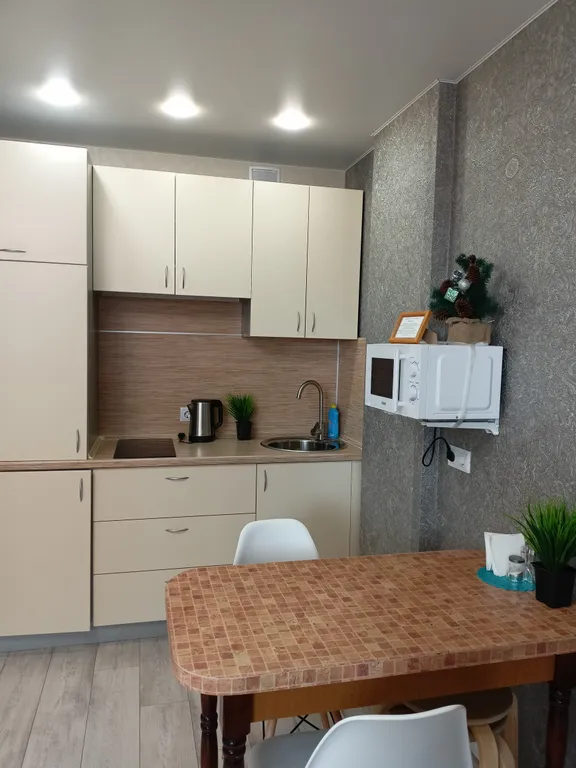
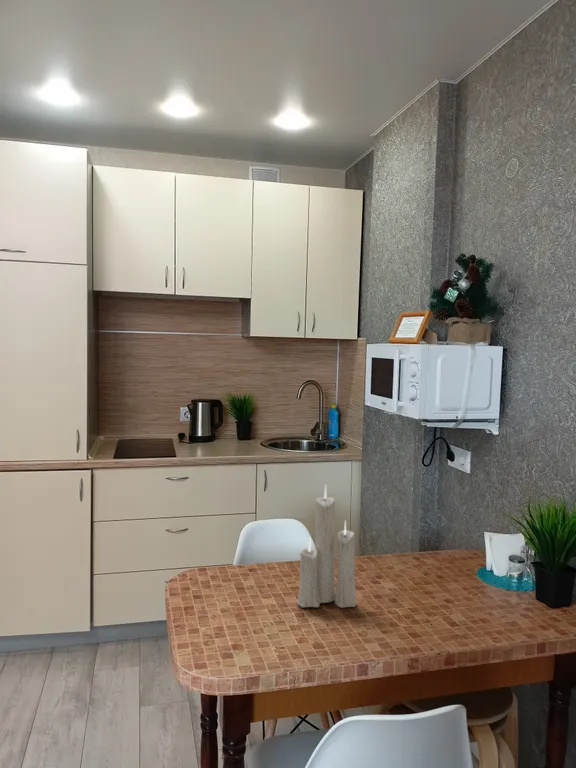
+ candle (327, 541)
